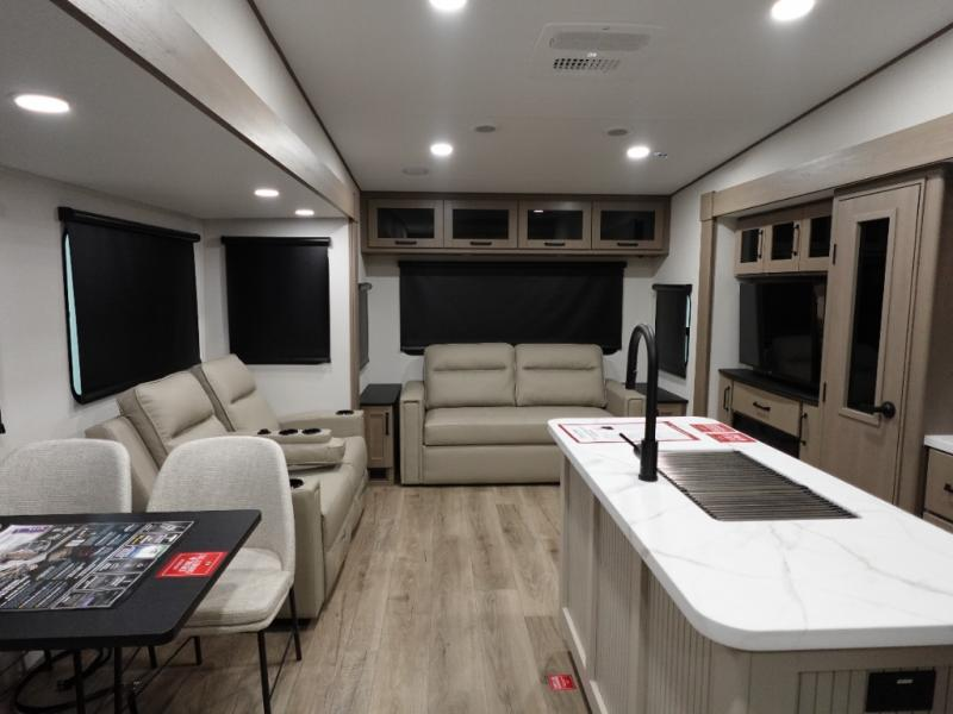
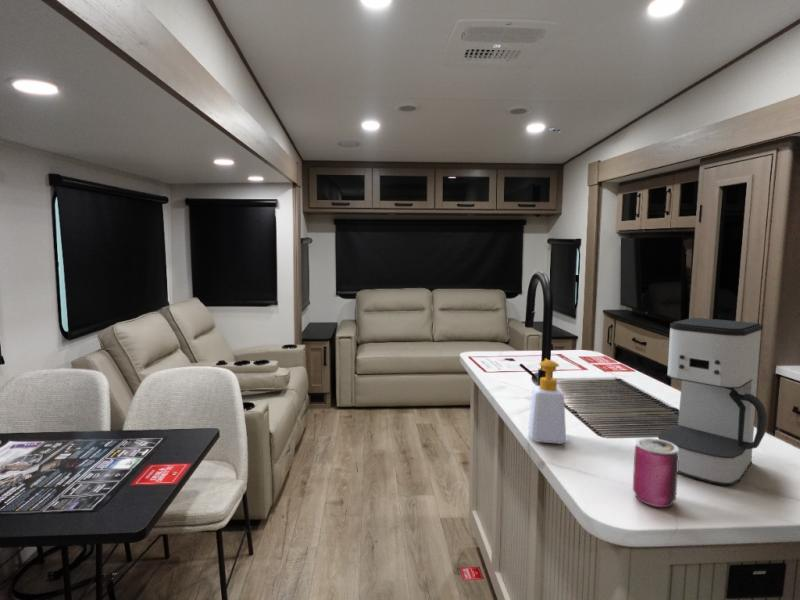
+ soap bottle (546, 397)
+ can (655, 472)
+ coffee maker (715, 396)
